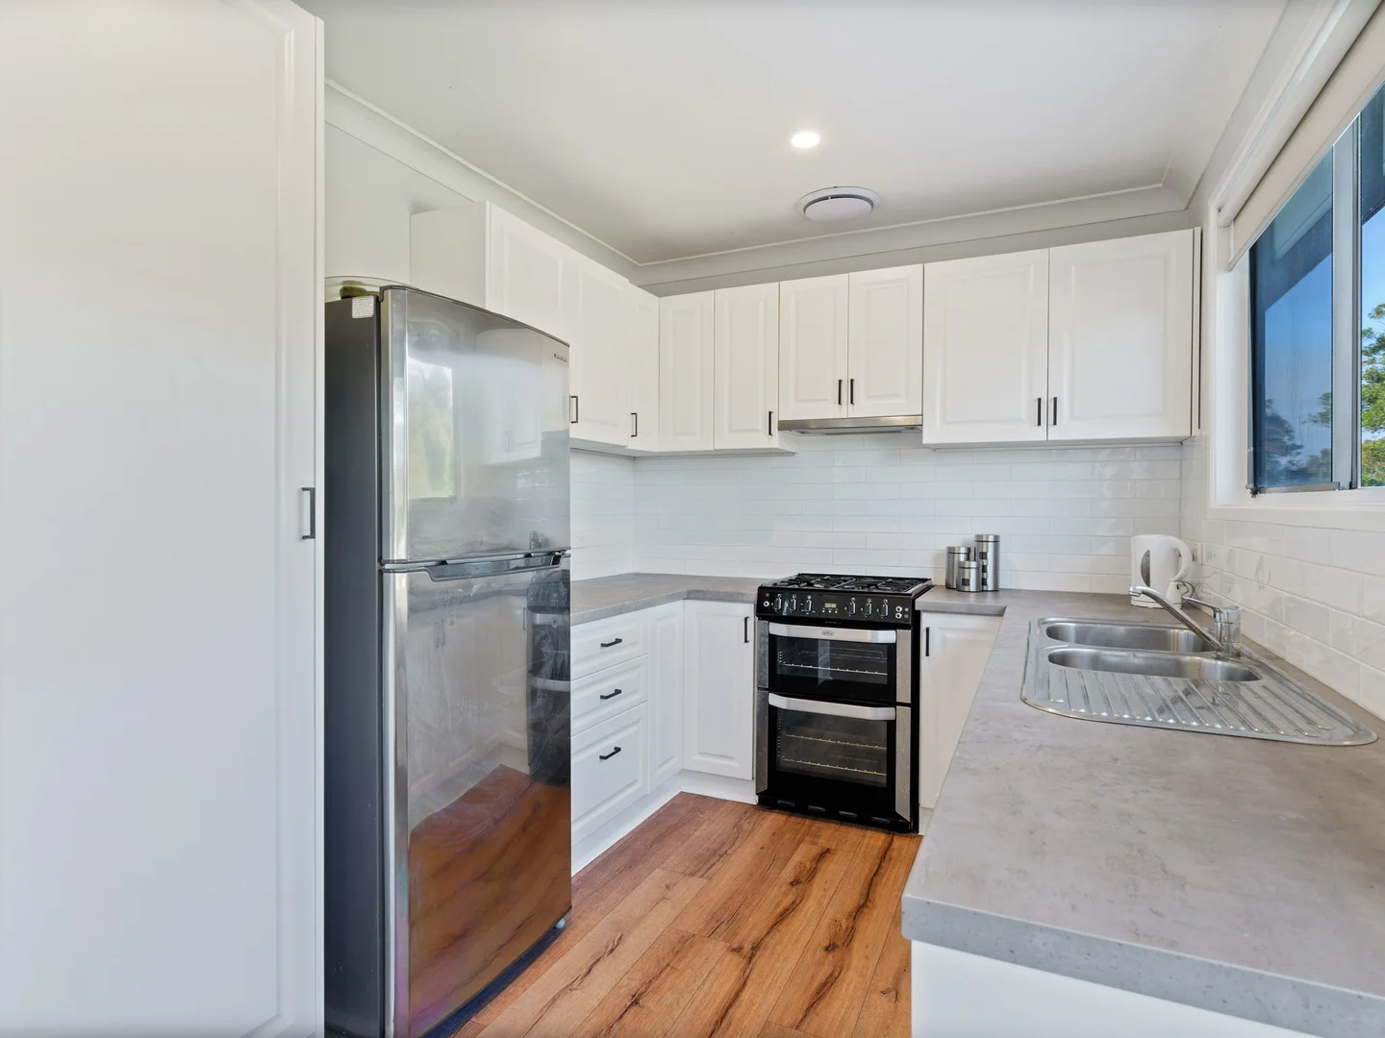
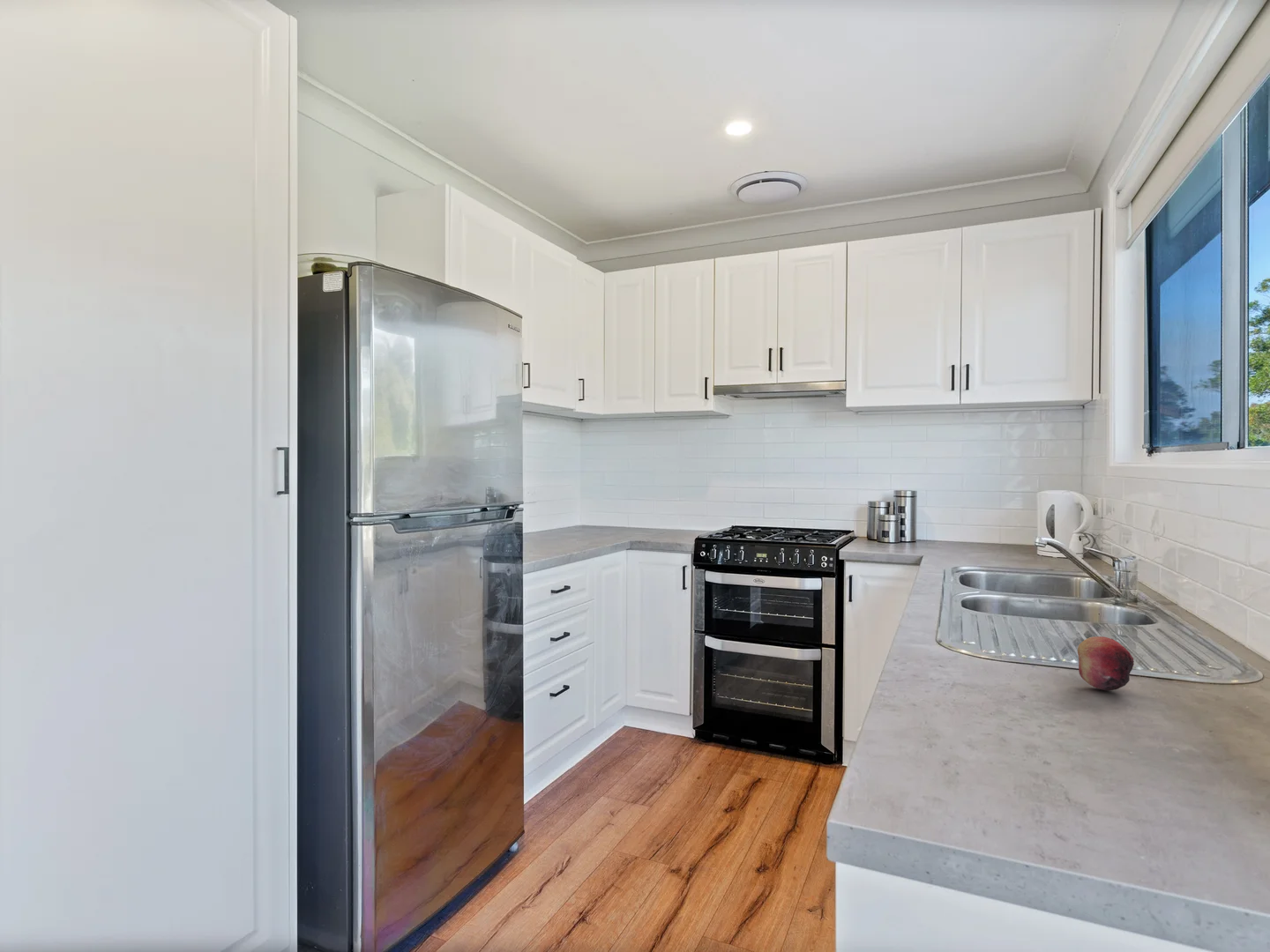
+ fruit (1103, 663)
